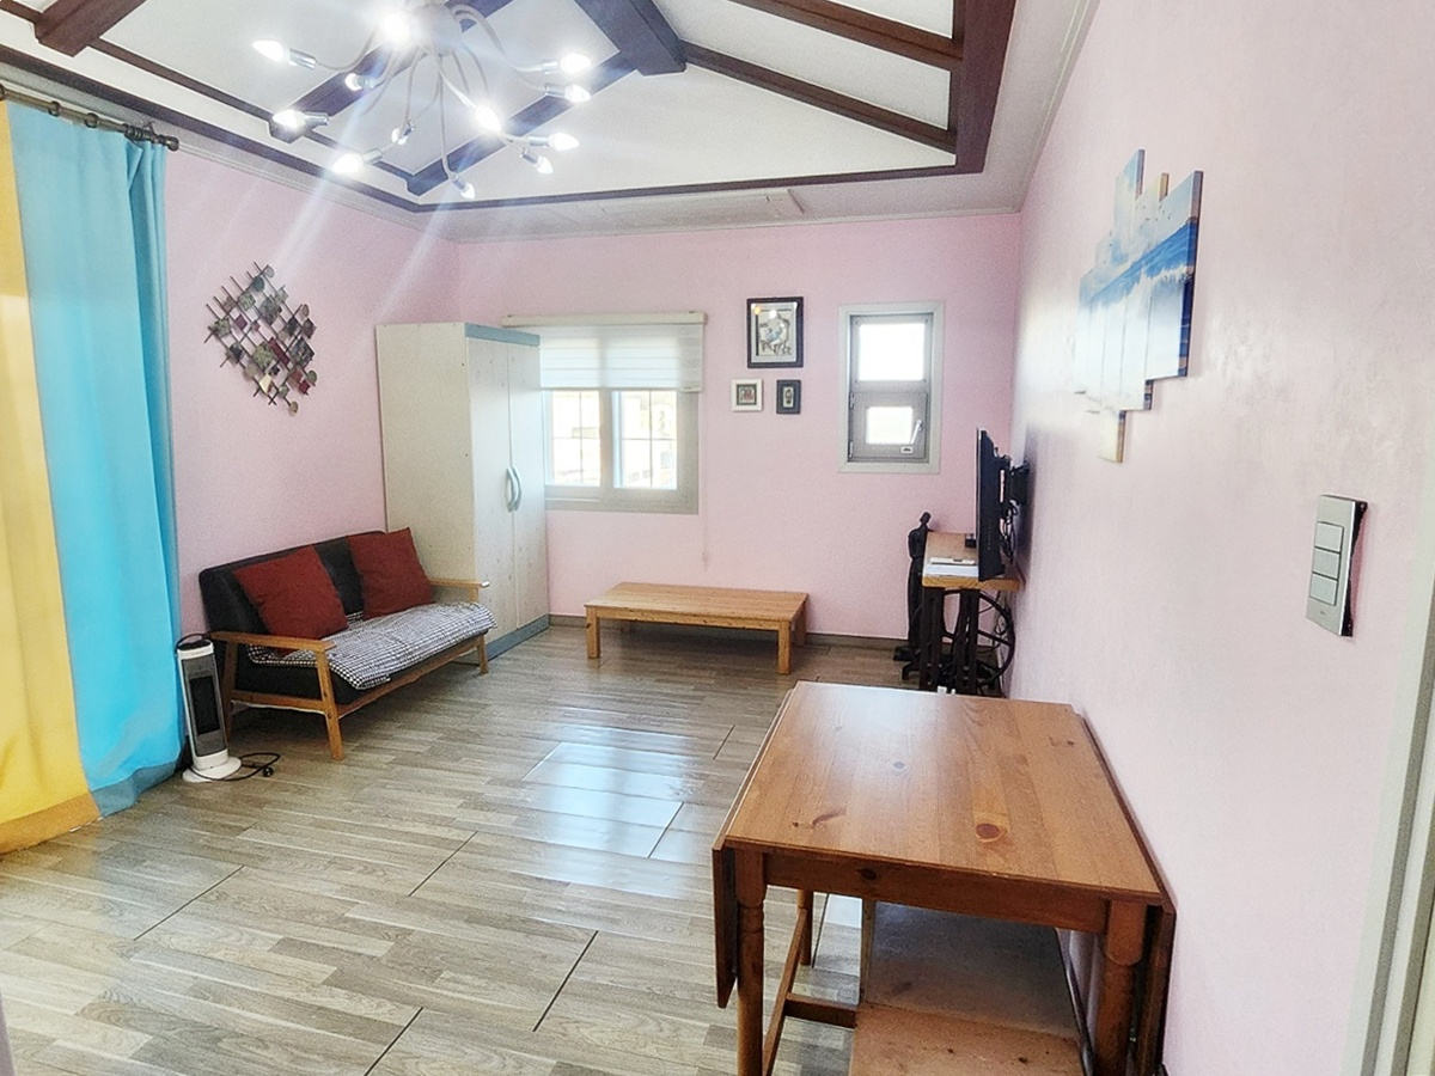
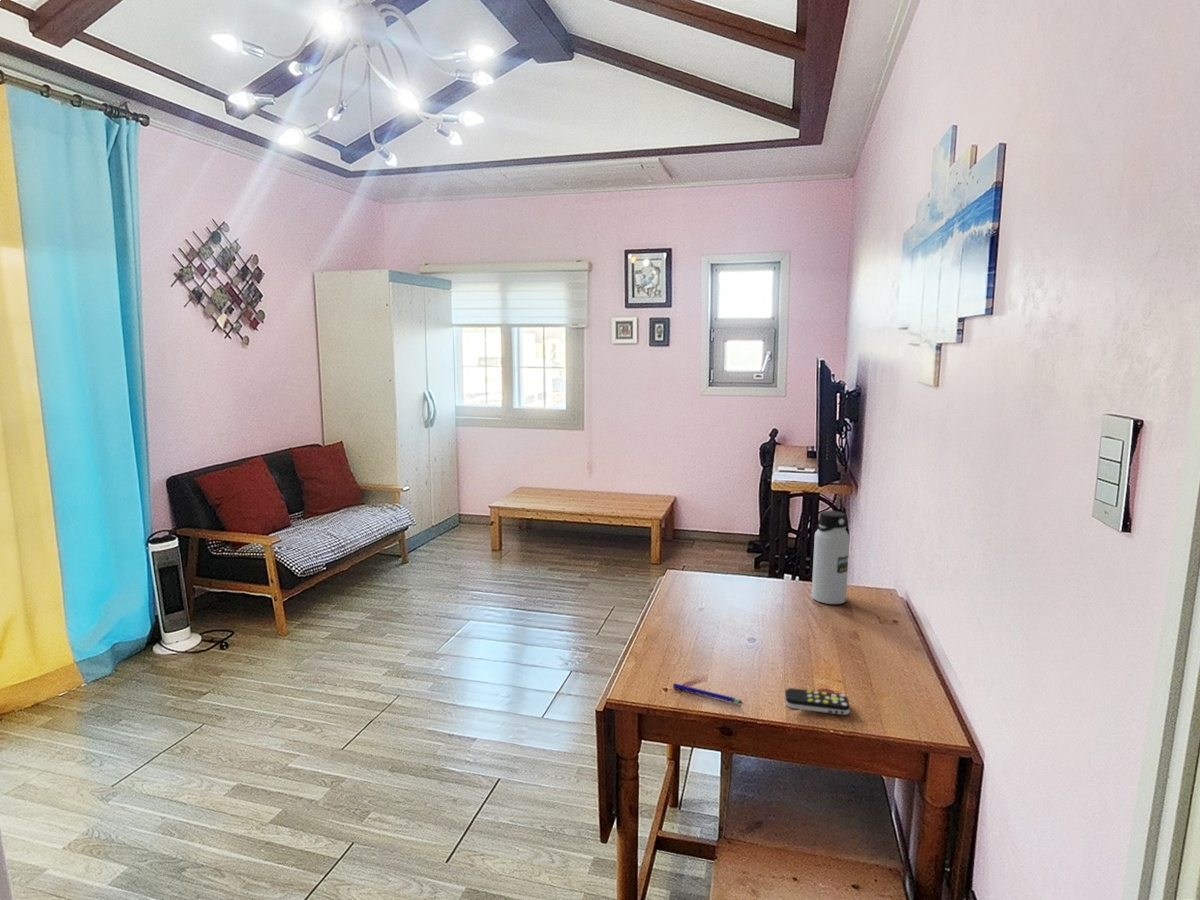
+ remote control (816, 700)
+ water bottle (830, 556)
+ pen (706, 693)
